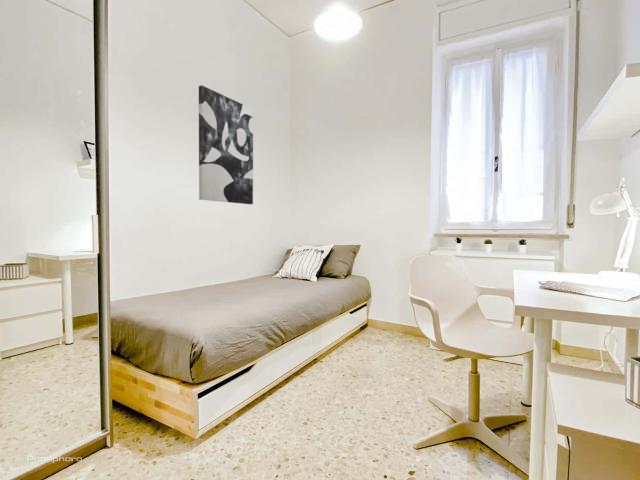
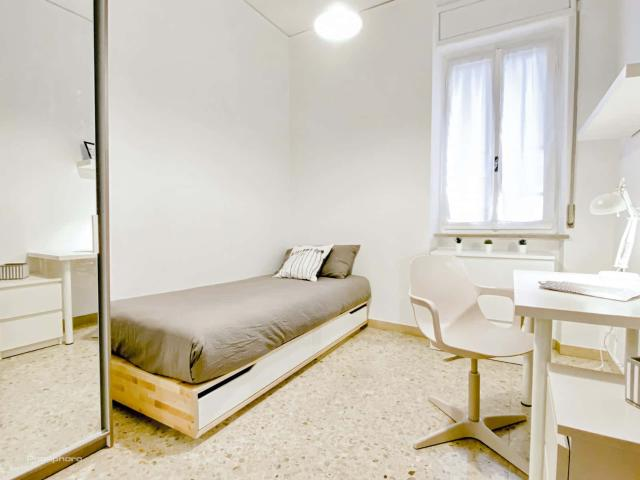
- wall art (228, 150)
